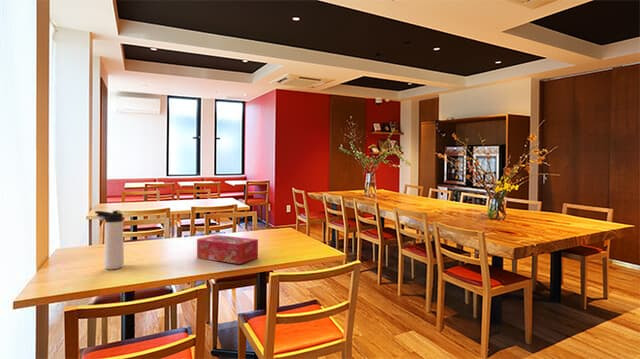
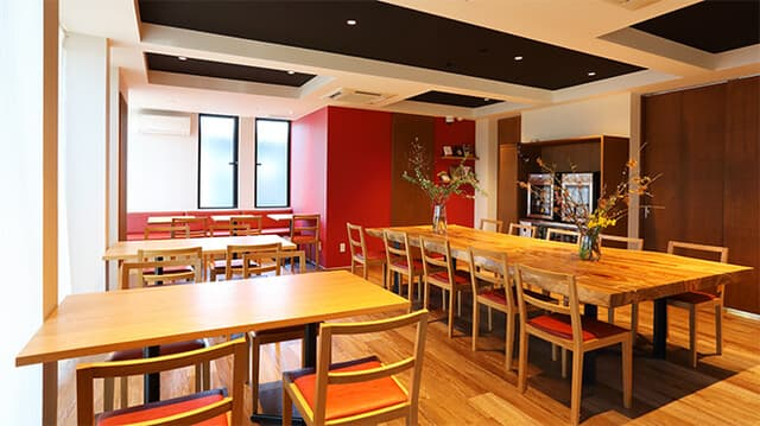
- thermos bottle (109, 239)
- tissue box (227, 248)
